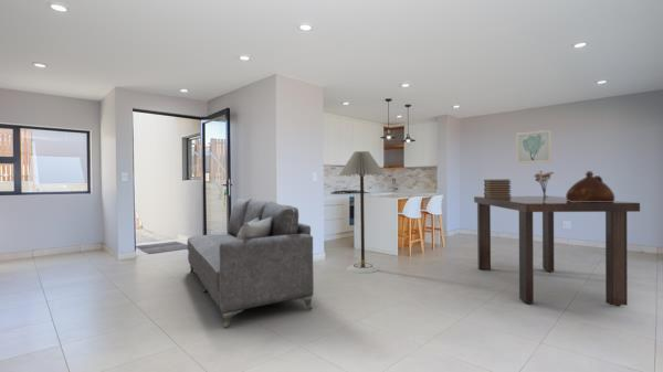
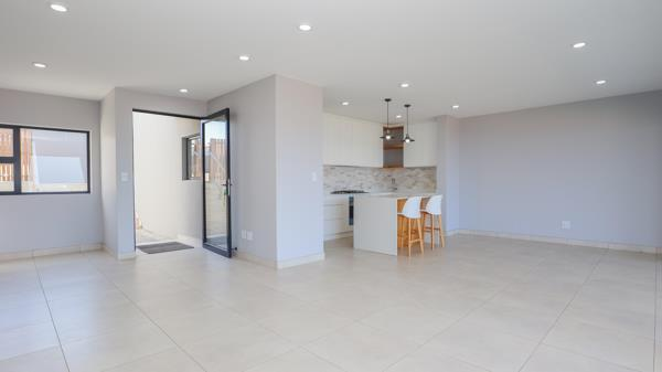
- ceramic jug (589, 185)
- sofa (240, 244)
- dining table (543, 242)
- floor lamp (361, 210)
- wall art (533, 147)
- bouquet (543, 185)
- book stack (497, 188)
